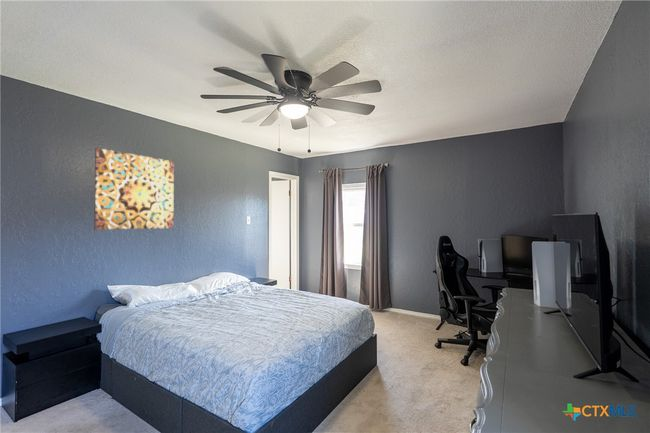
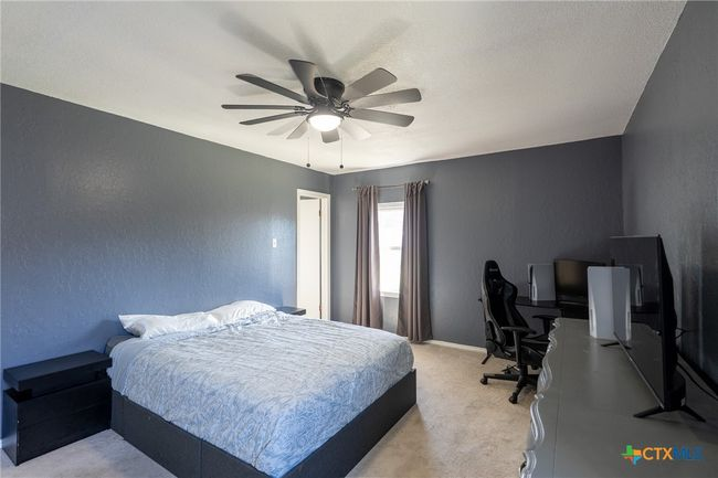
- wall art (138, 192)
